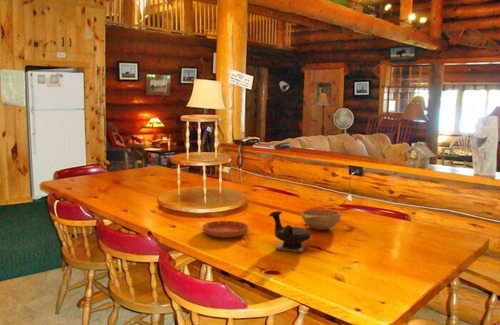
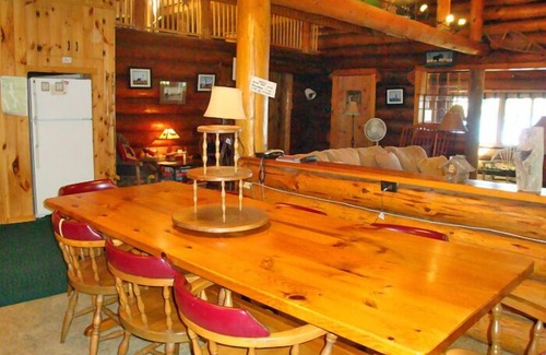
- decorative bowl (320, 219)
- saucer (225, 229)
- teapot (288, 230)
